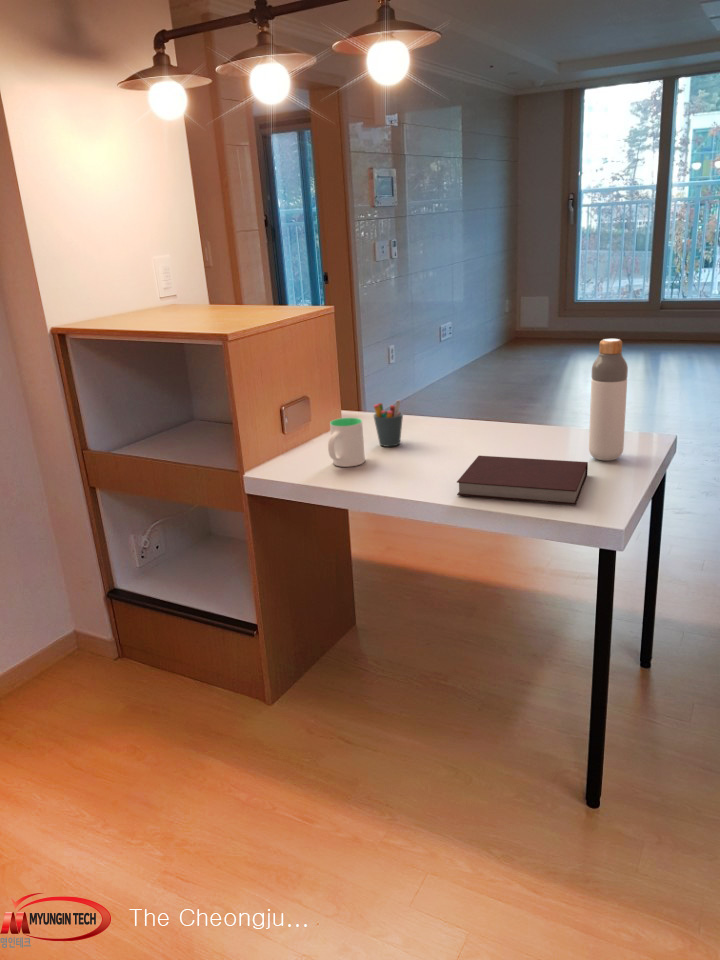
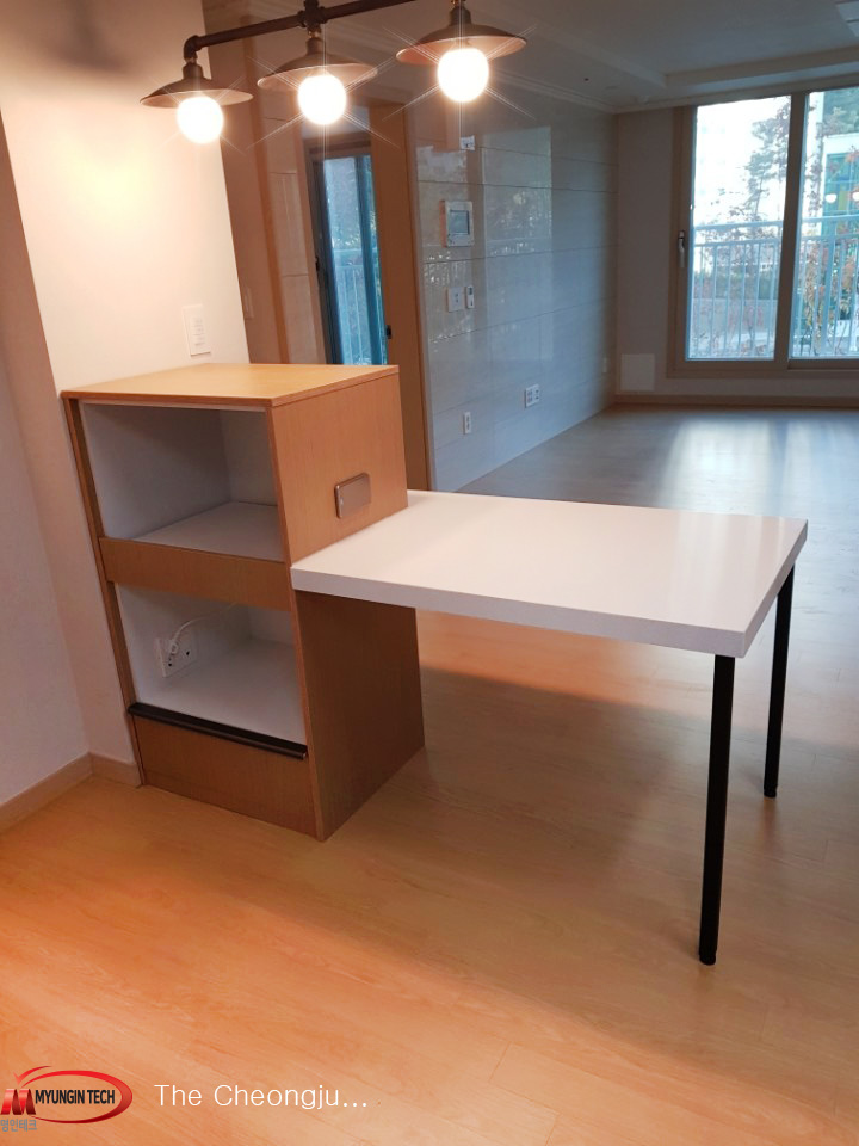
- notebook (523, 478)
- bottle (608, 400)
- mug (343, 444)
- pen holder (388, 421)
